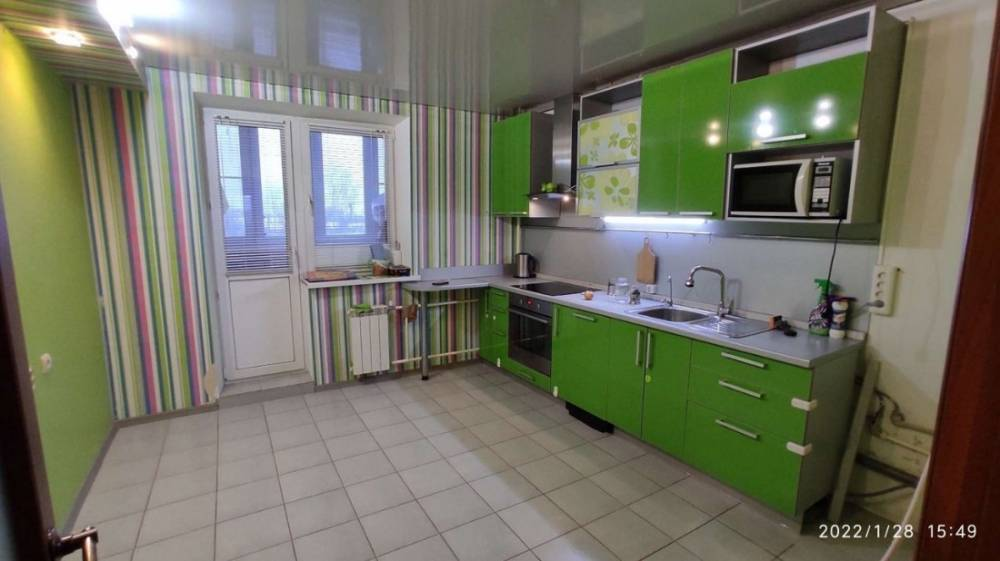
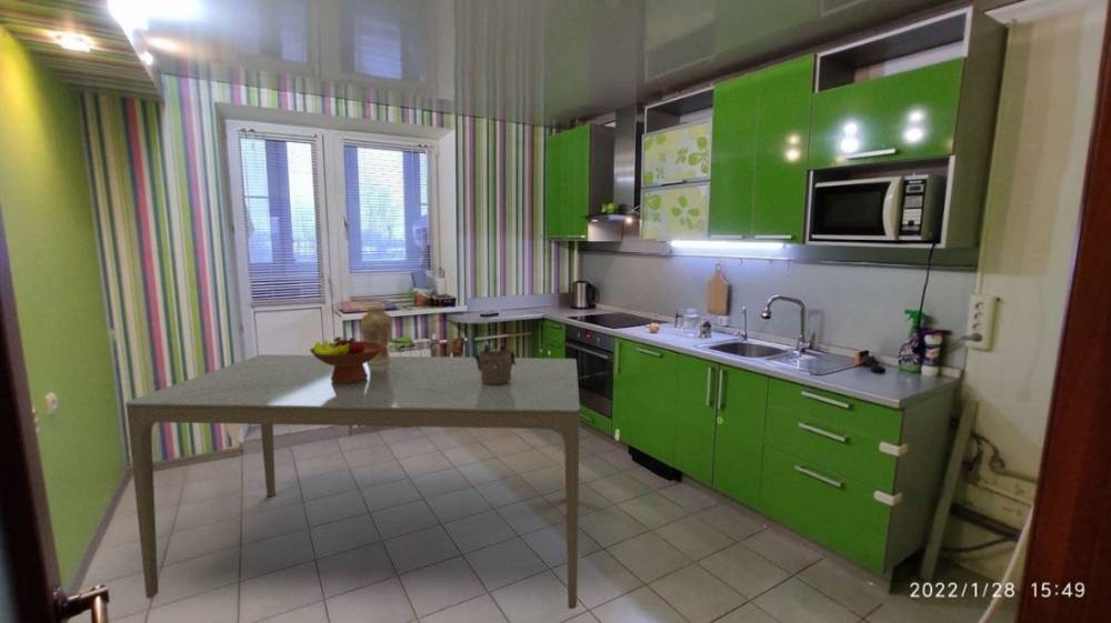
+ vase (377, 334)
+ teapot (493, 362)
+ dining table (391, 425)
+ fruit bowl (348, 356)
